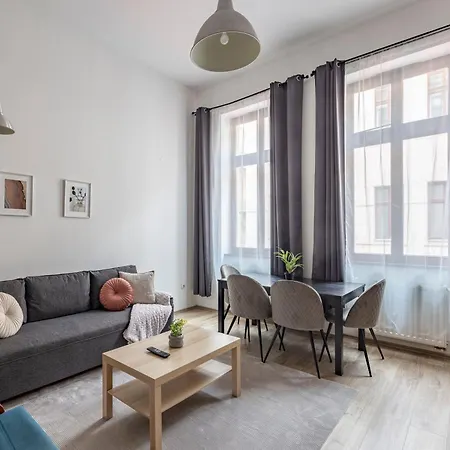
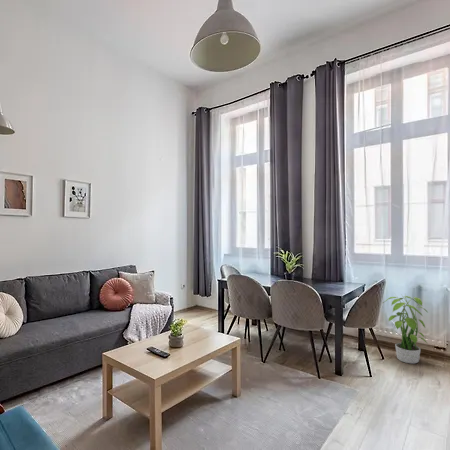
+ potted plant (403, 327)
